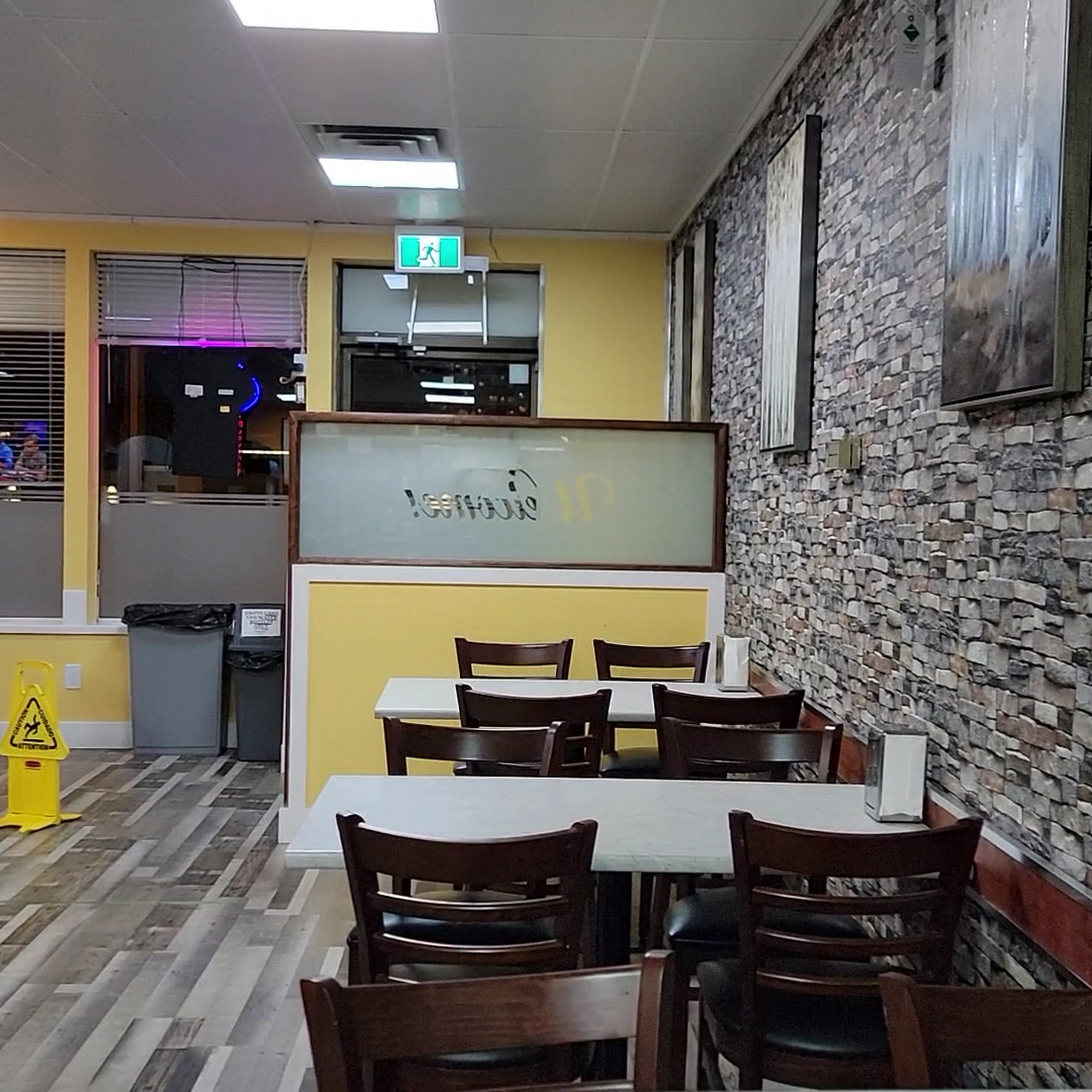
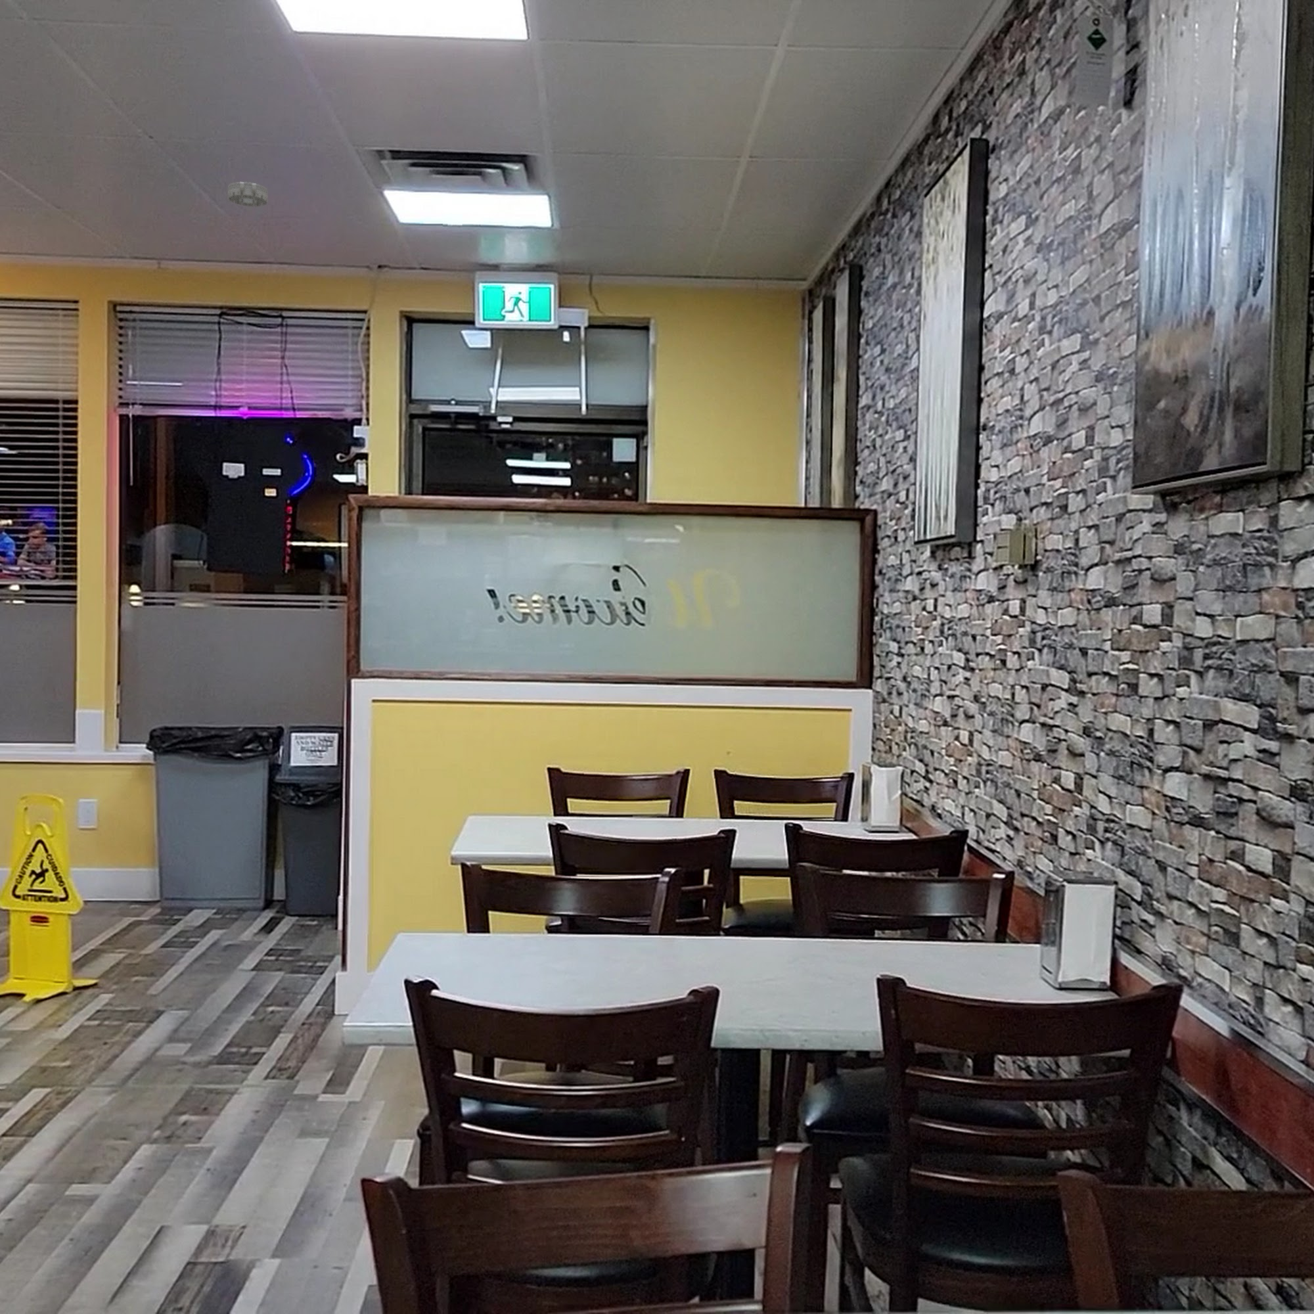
+ smoke detector (248, 194)
